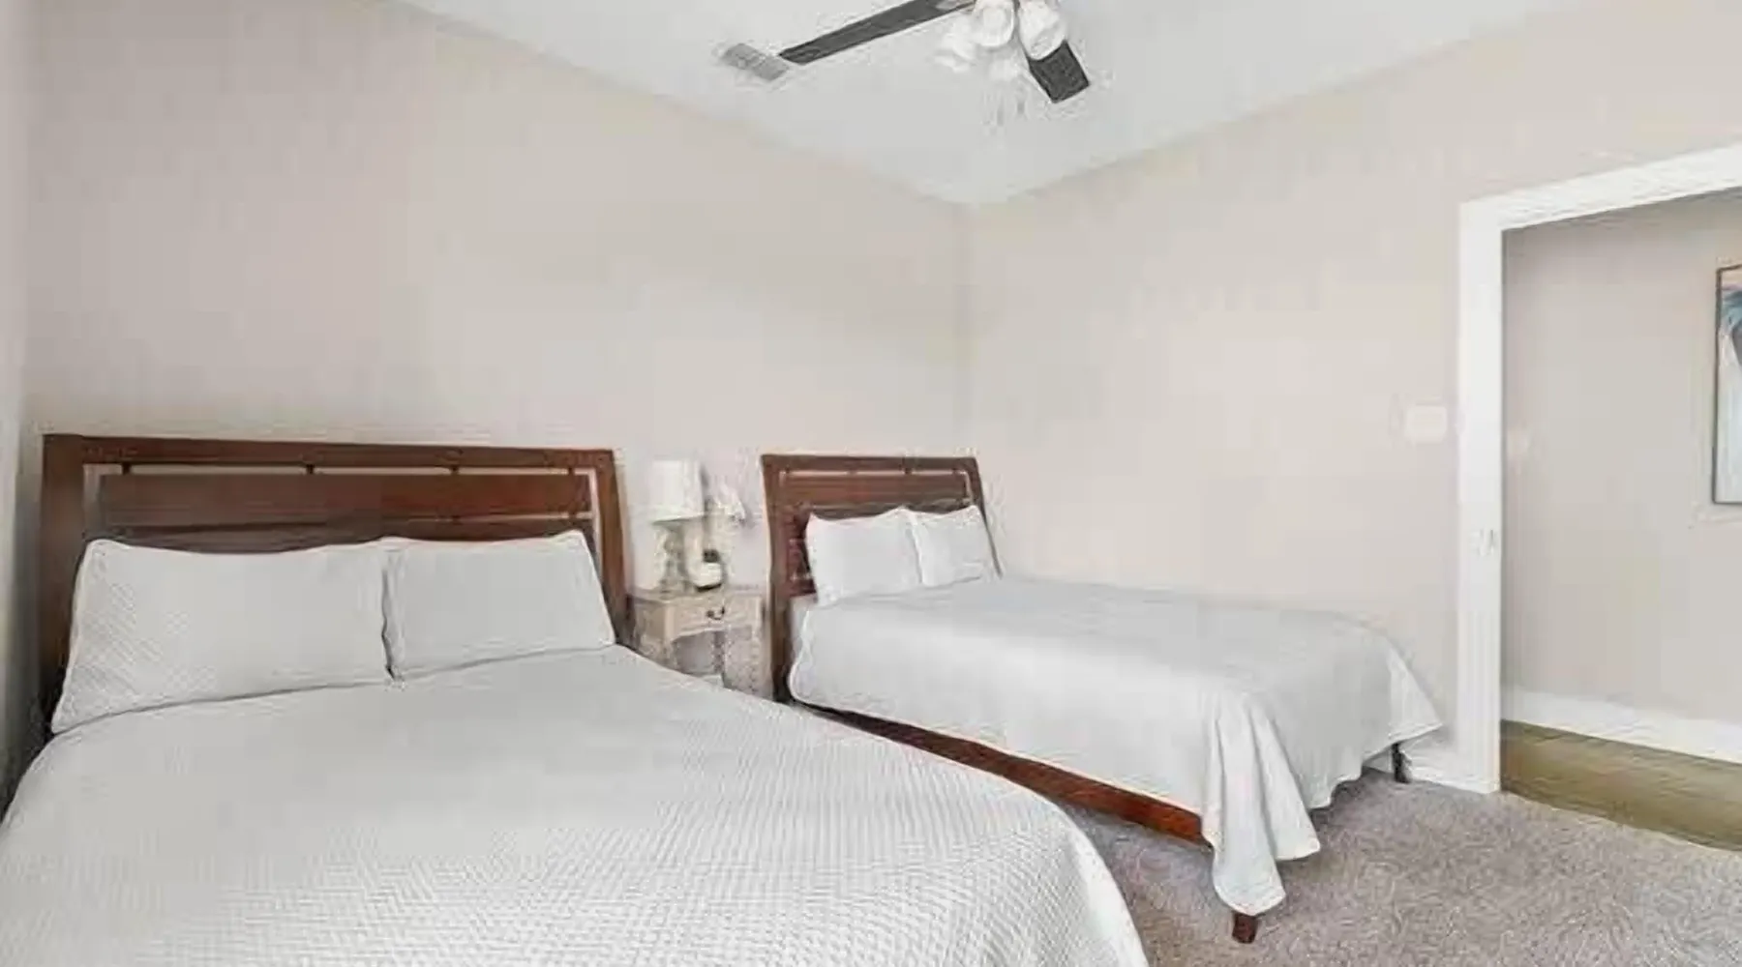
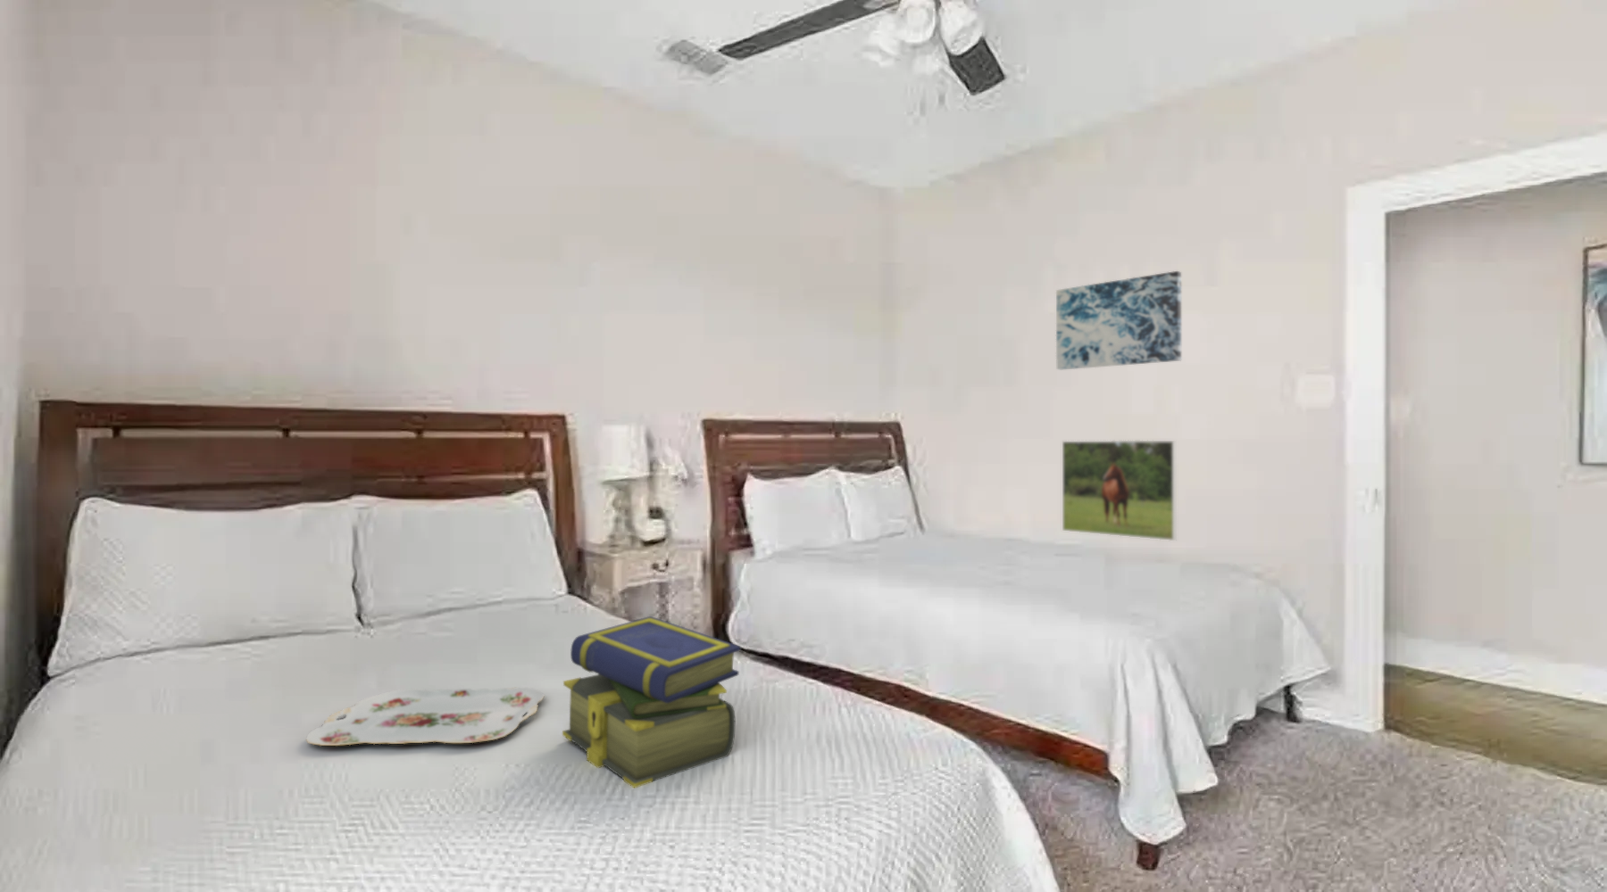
+ stack of books (654, 690)
+ serving tray (434, 716)
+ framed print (1116, 488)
+ wall art (1115, 323)
